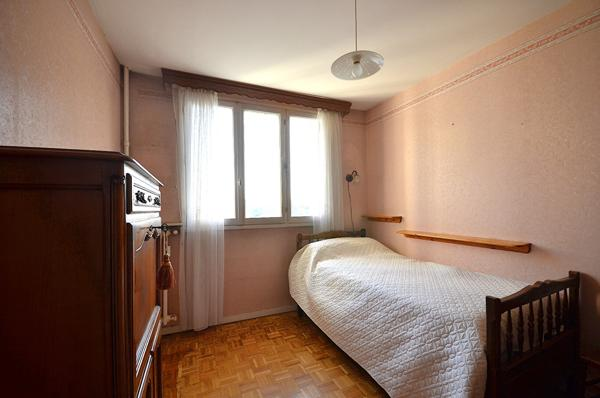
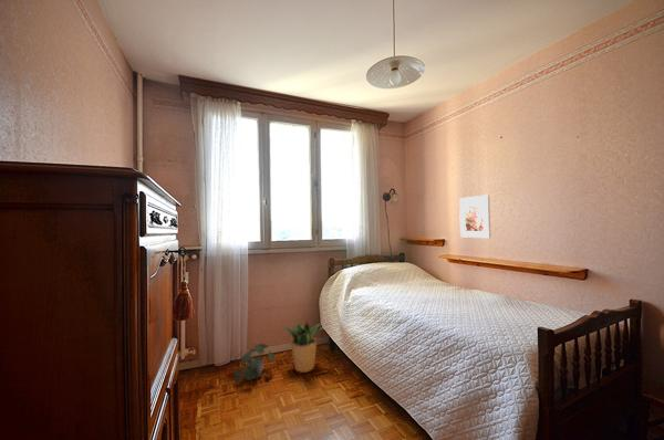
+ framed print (474, 217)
+ potted plant (304, 345)
+ potted plant (253, 359)
